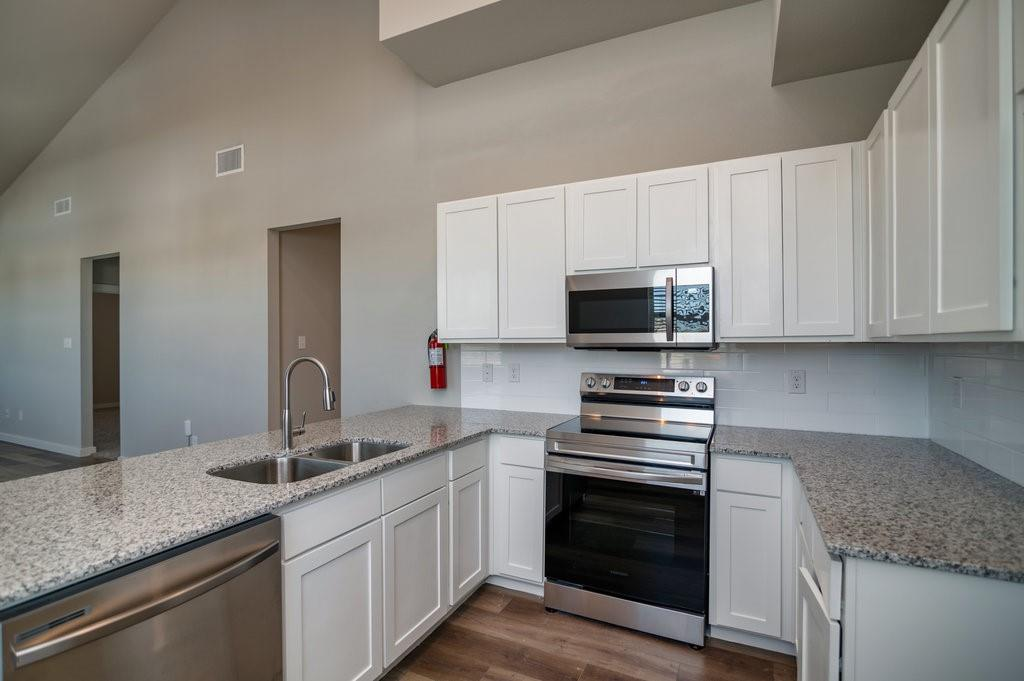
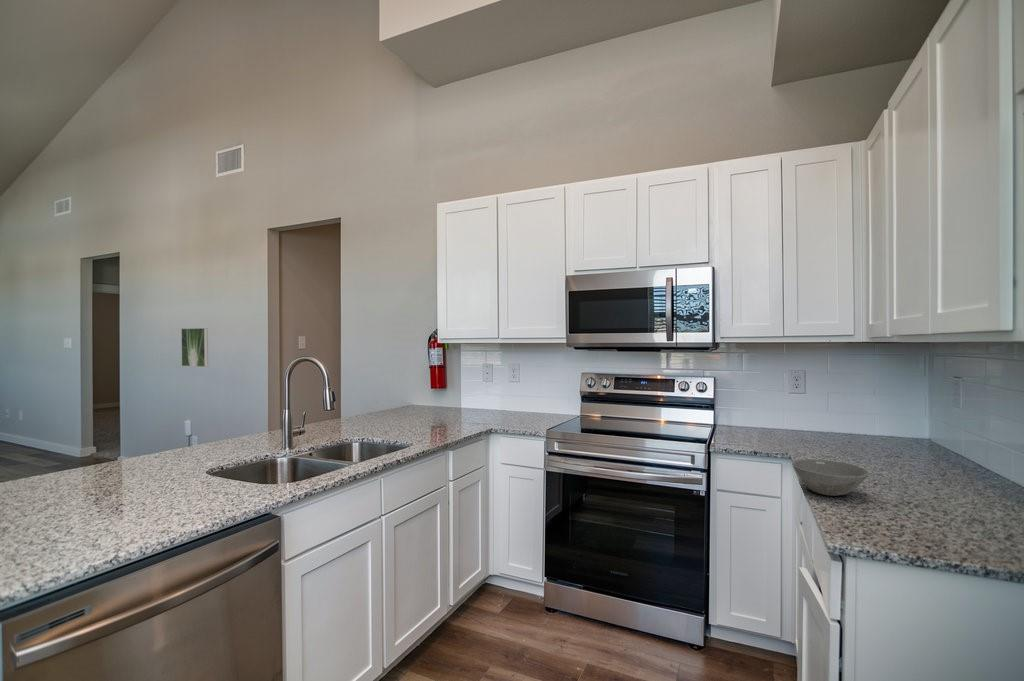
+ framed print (194, 347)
+ bowl (829, 479)
